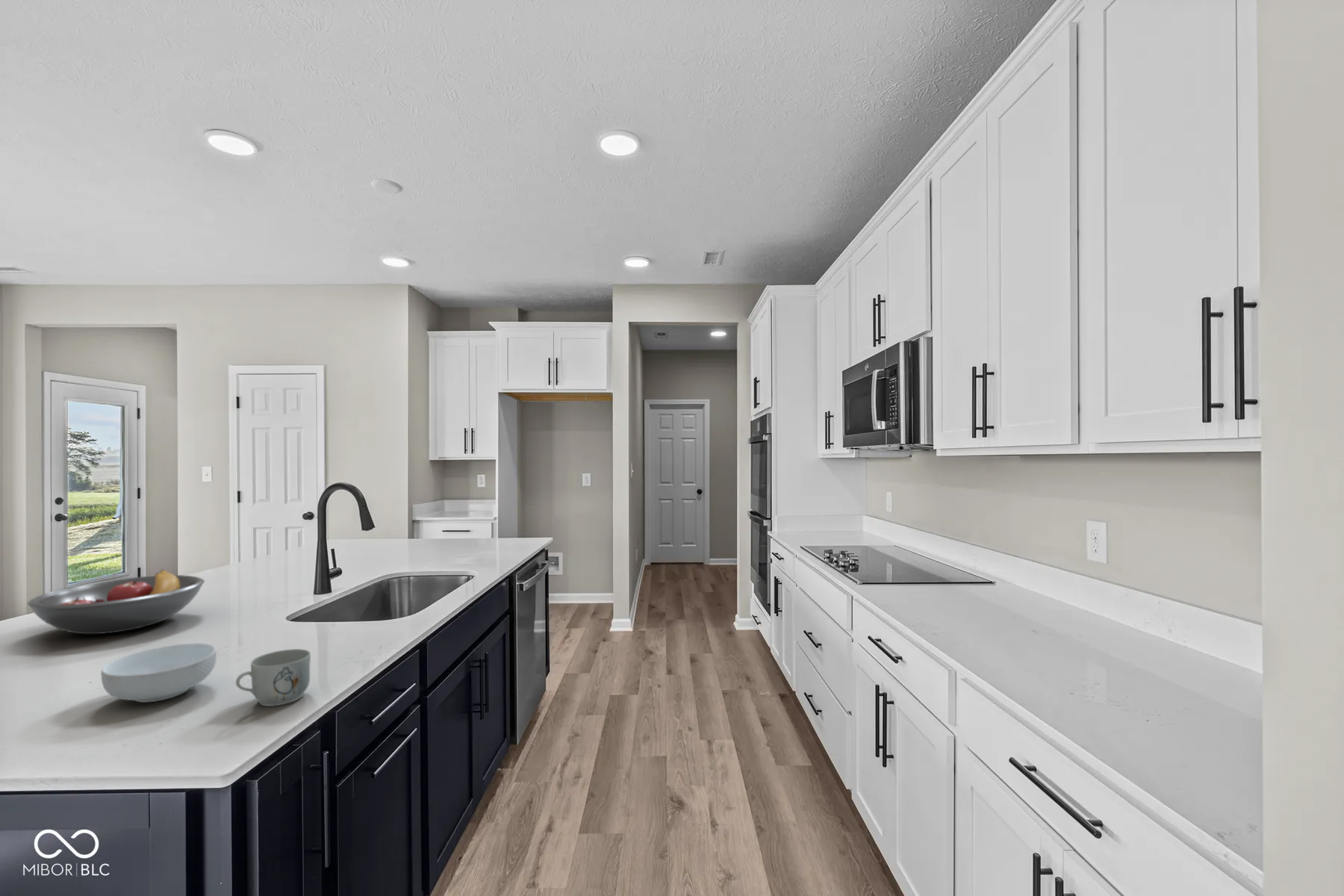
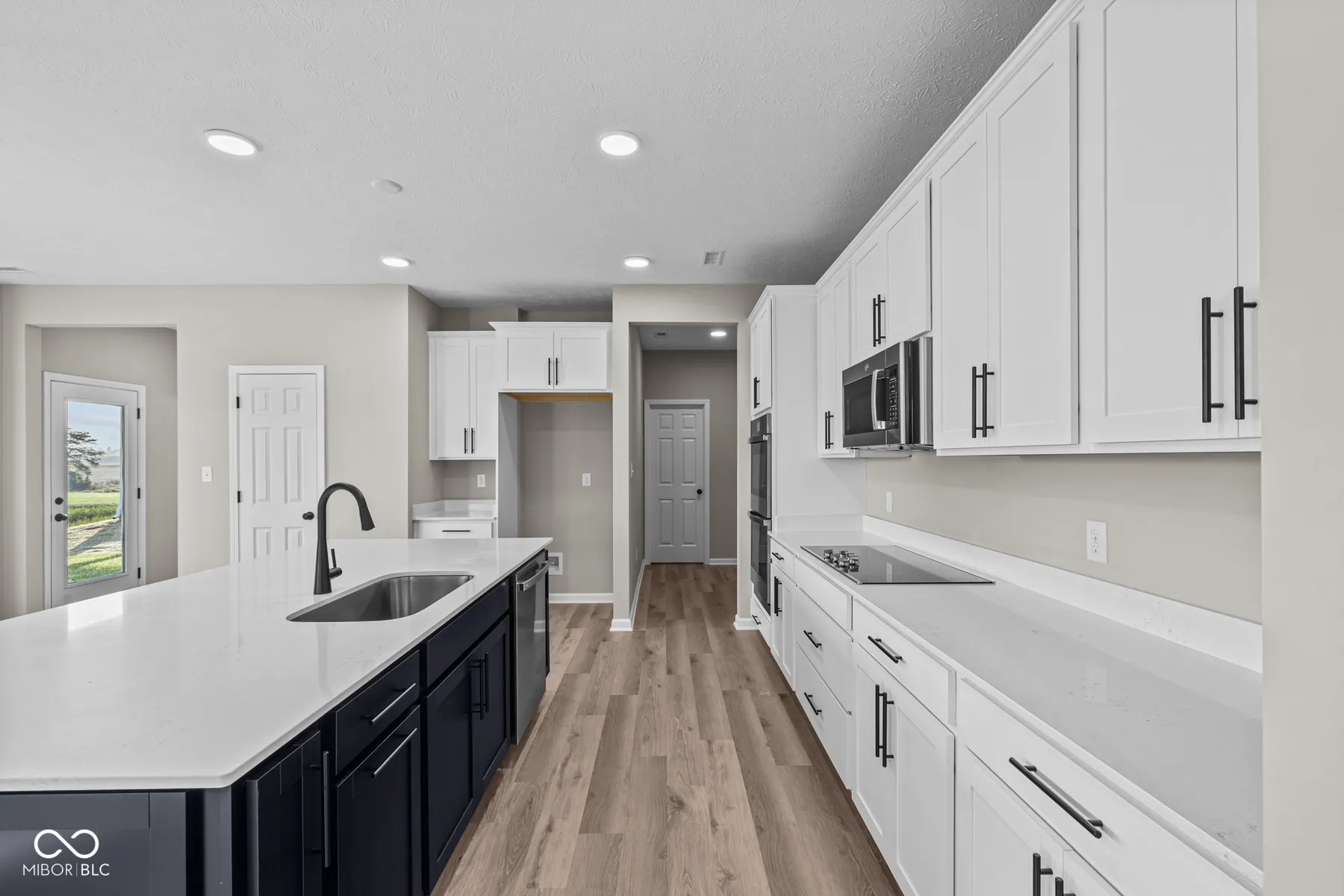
- cereal bowl (161, 675)
- fruit bowl (122, 603)
- mug (273, 680)
